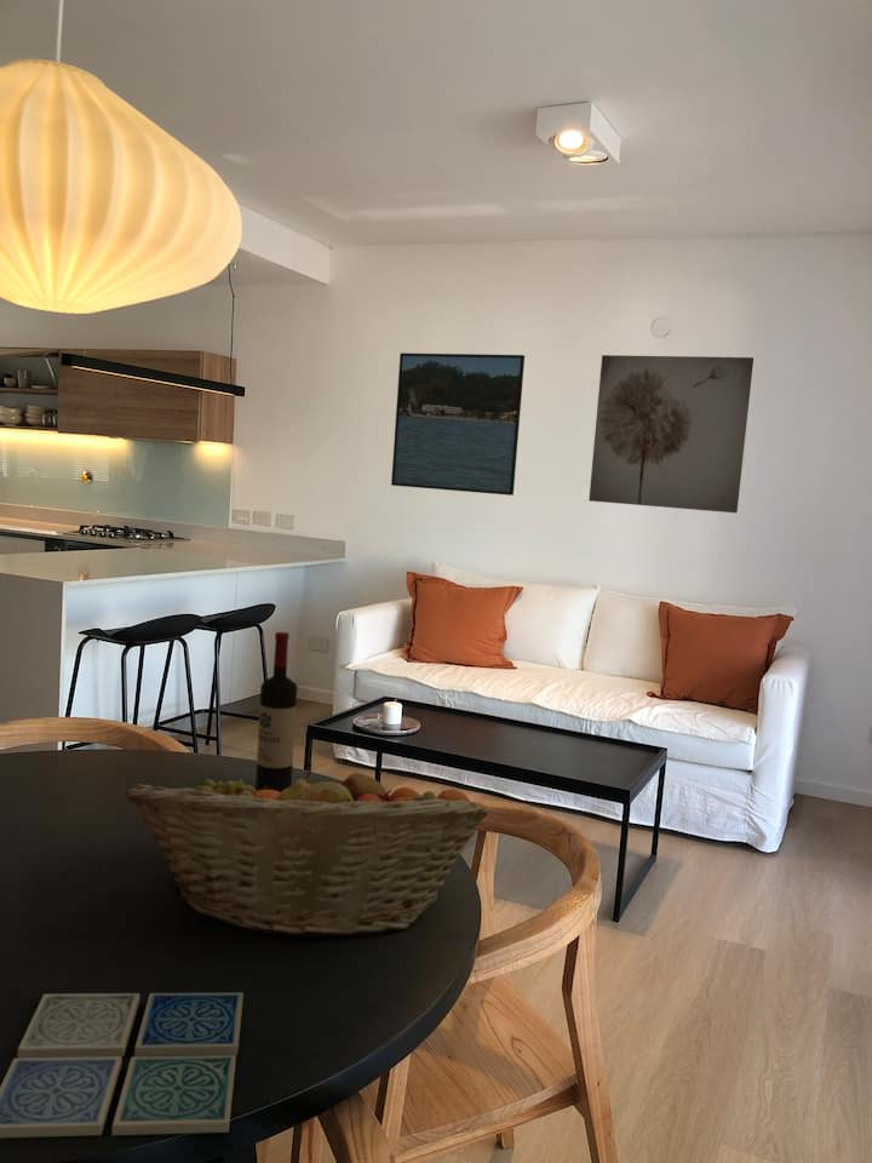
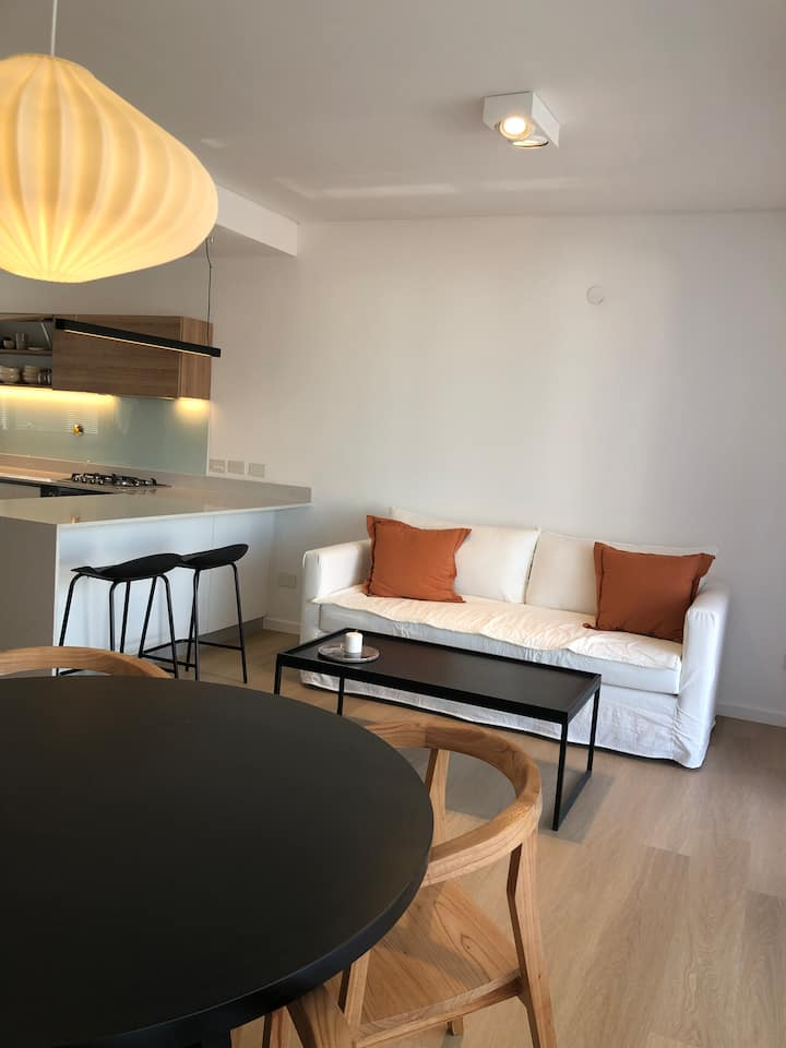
- wine bottle (277, 712)
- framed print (455, 422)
- fruit basket (309, 827)
- wall art (667, 431)
- drink coaster (131, 1058)
